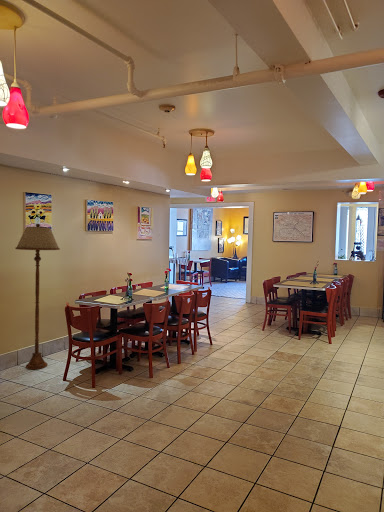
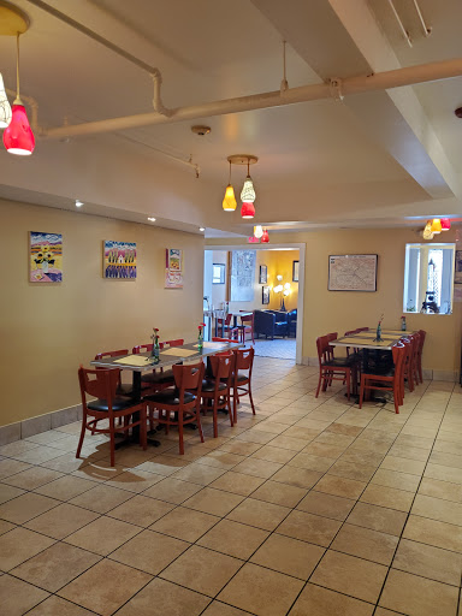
- floor lamp (37, 295)
